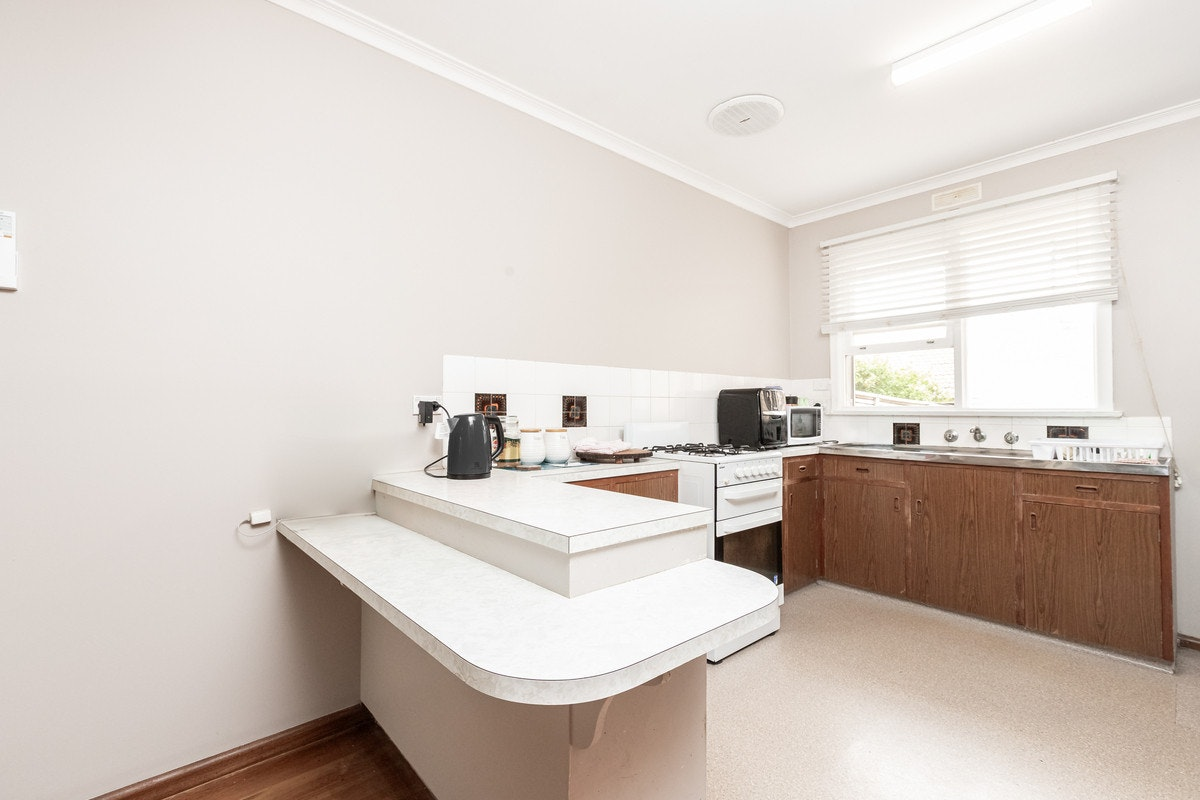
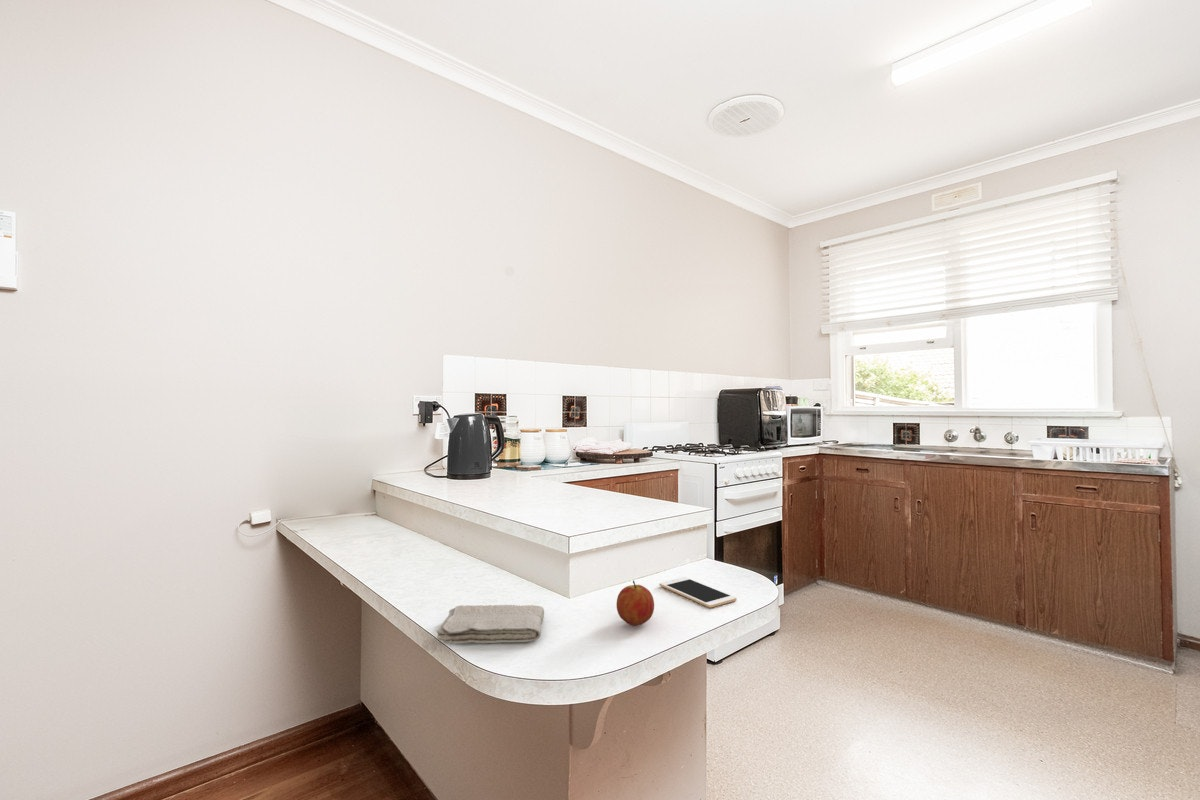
+ cell phone (696, 591)
+ washcloth (493, 621)
+ fruit (635, 602)
